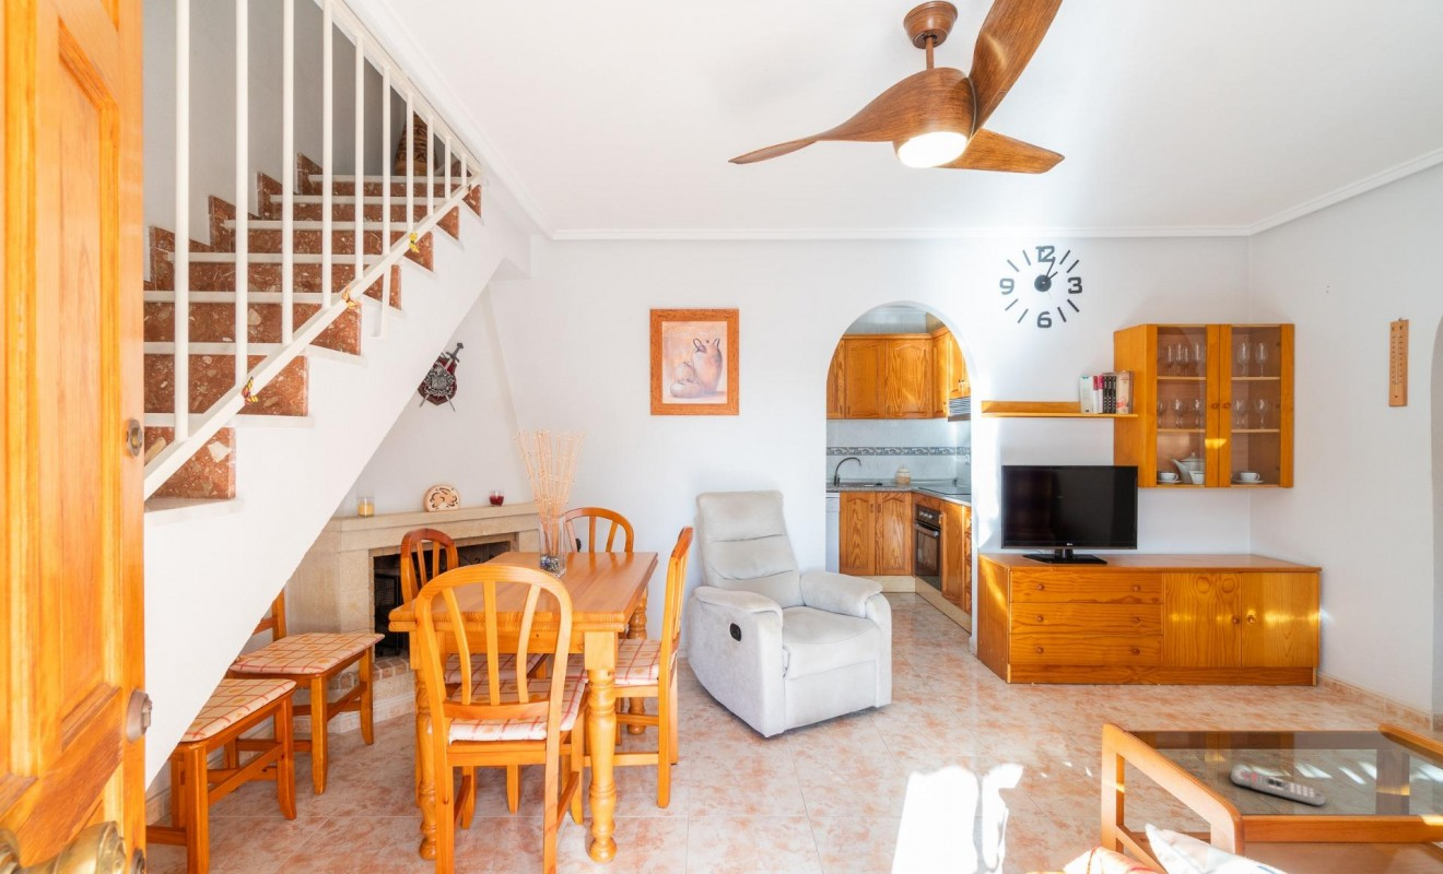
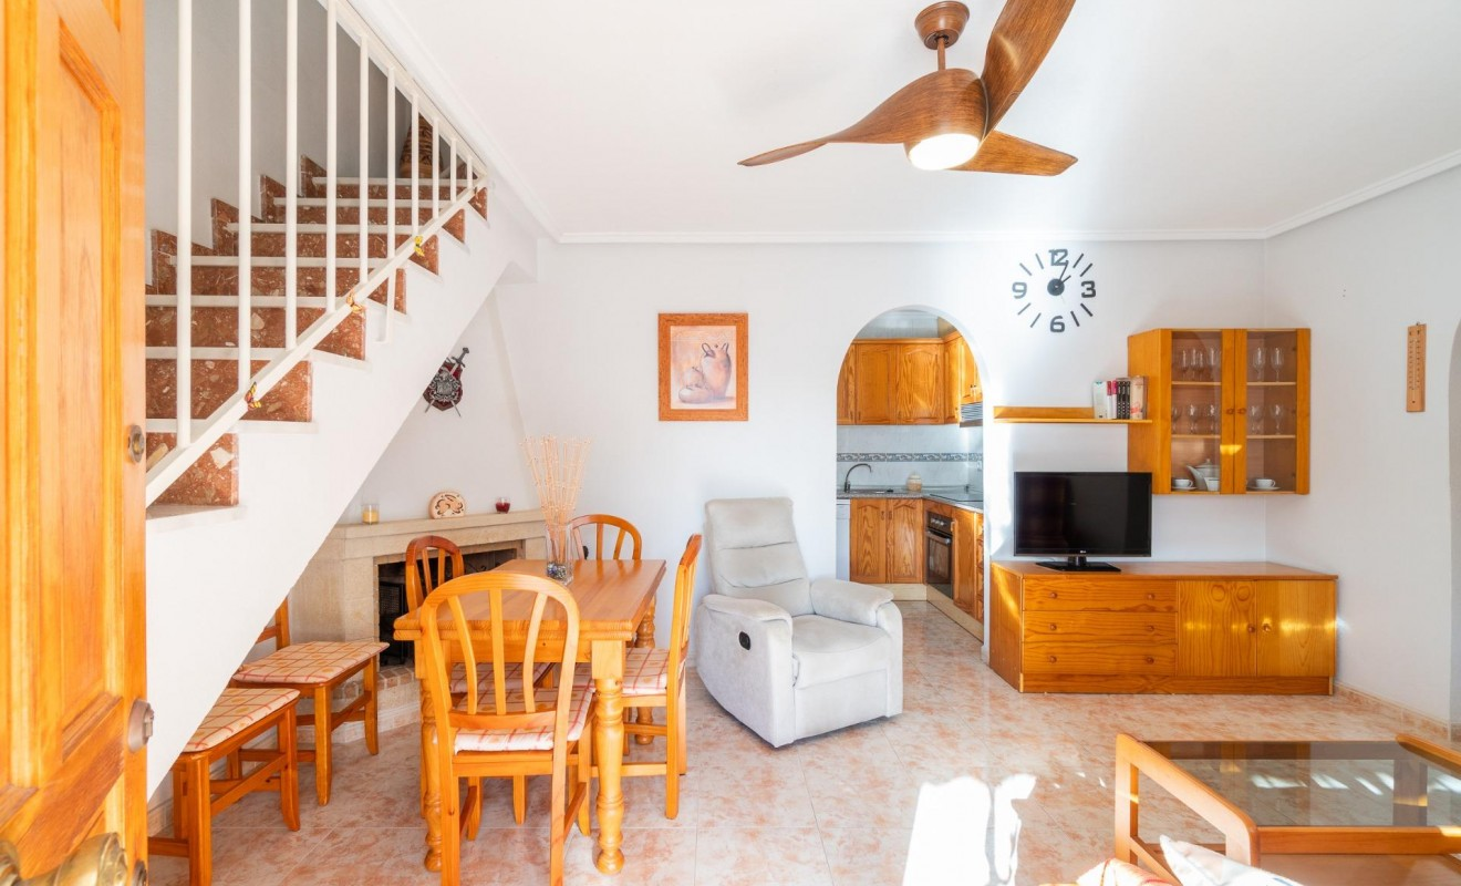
- remote control (1276, 787)
